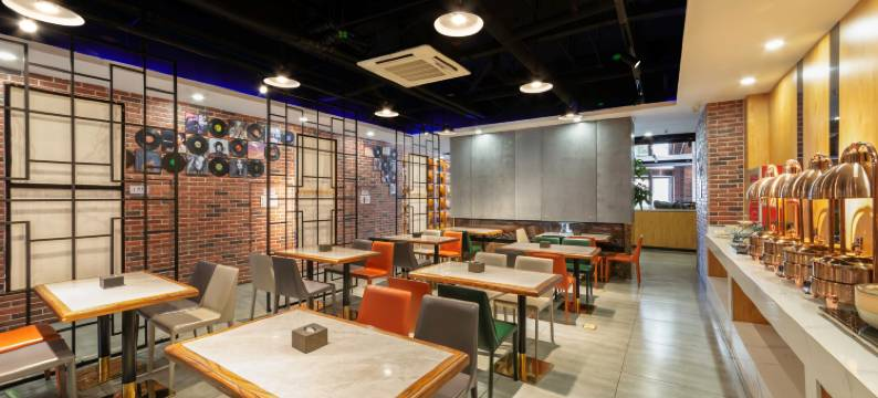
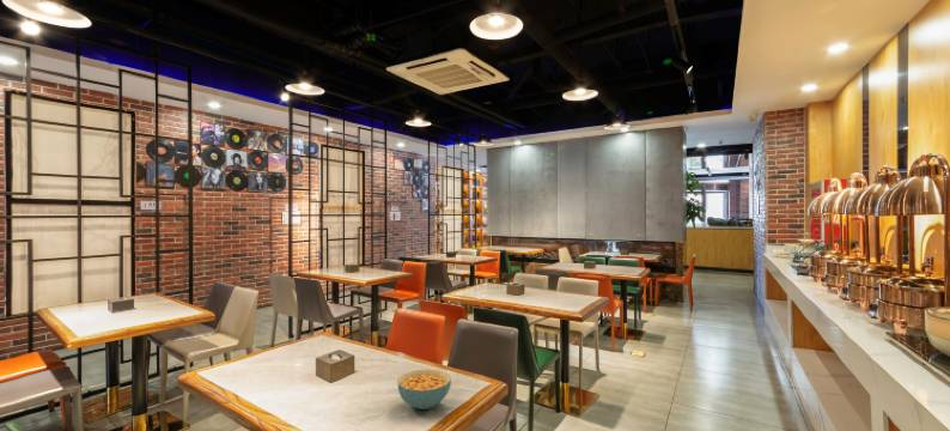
+ cereal bowl (424, 391)
